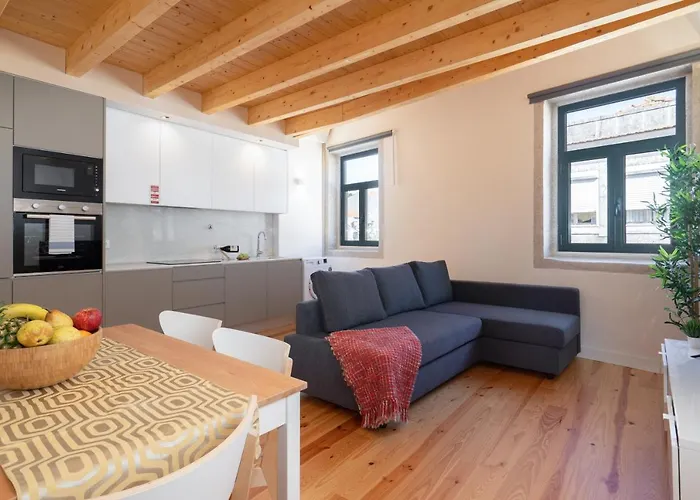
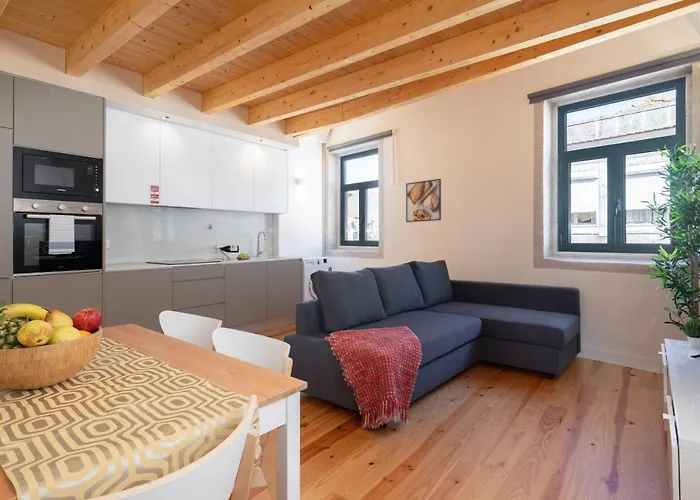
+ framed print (423, 201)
